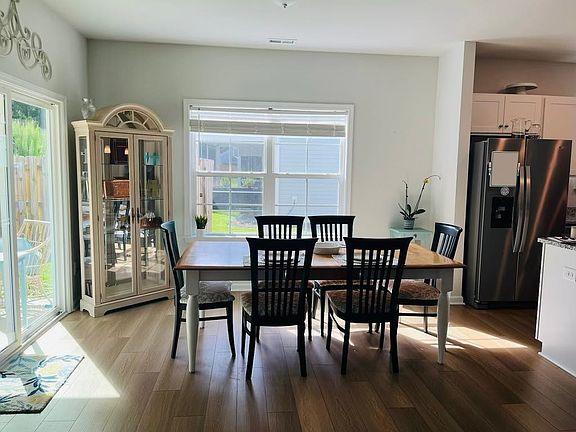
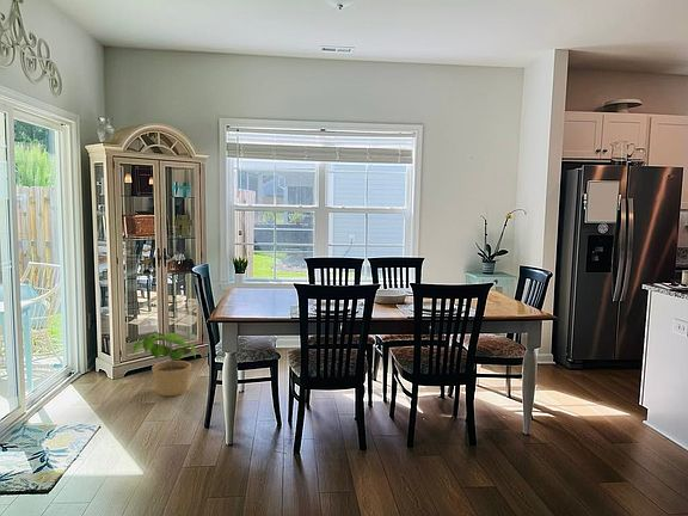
+ potted plant (160, 363)
